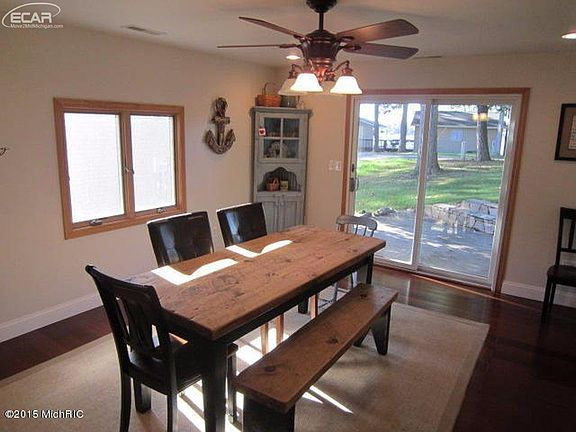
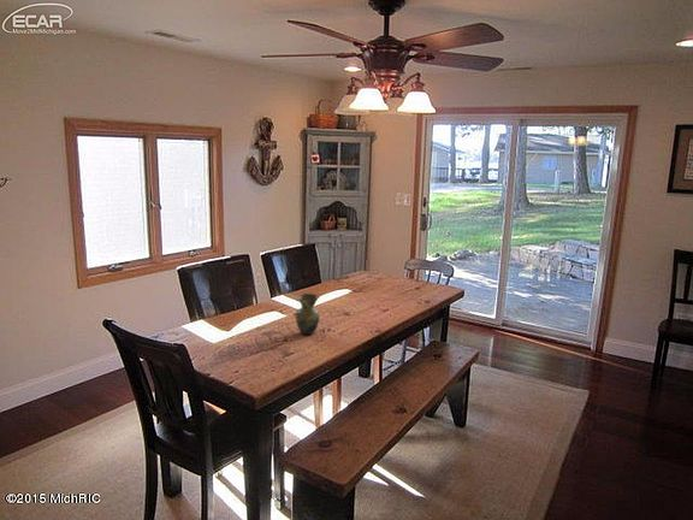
+ vase (307, 314)
